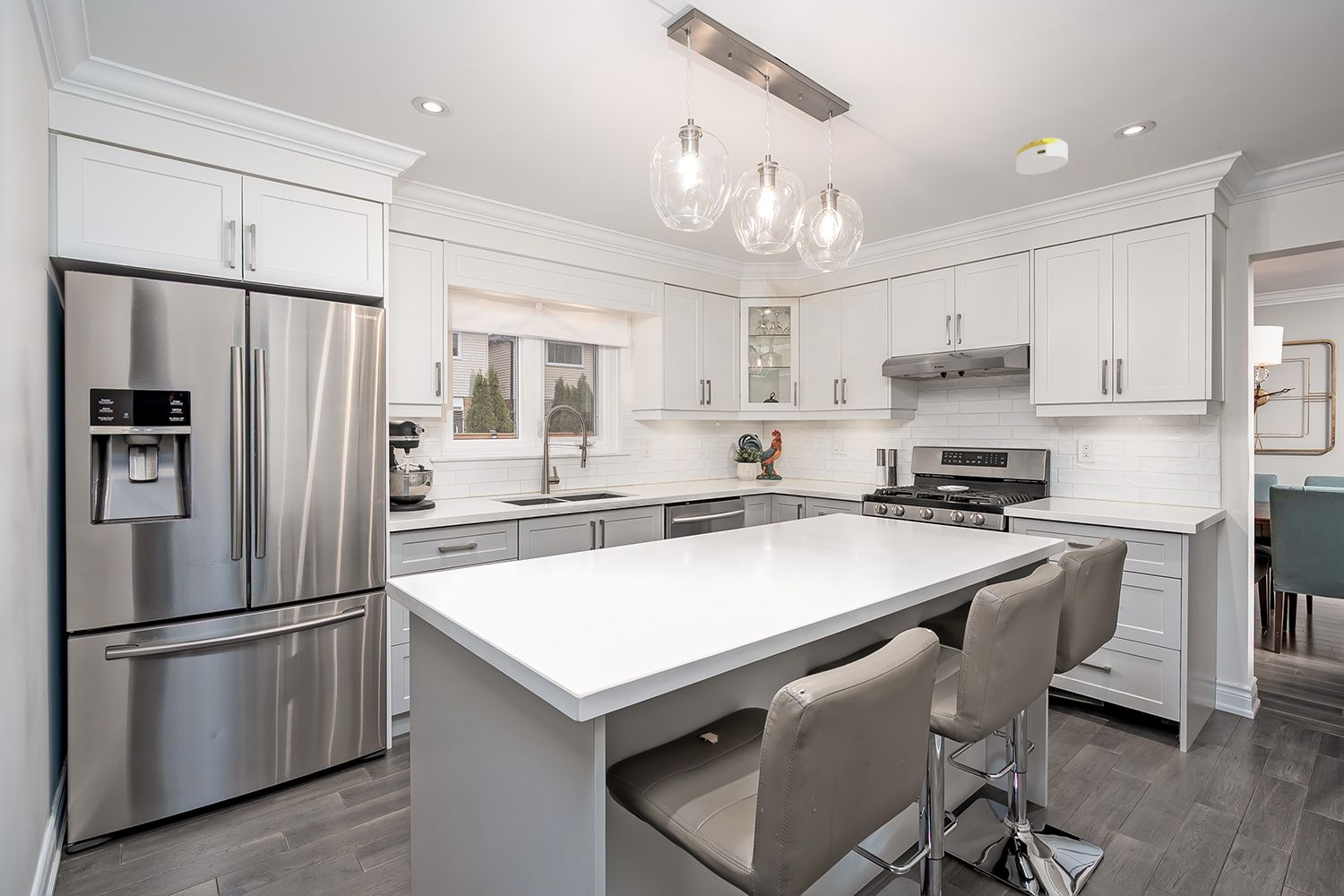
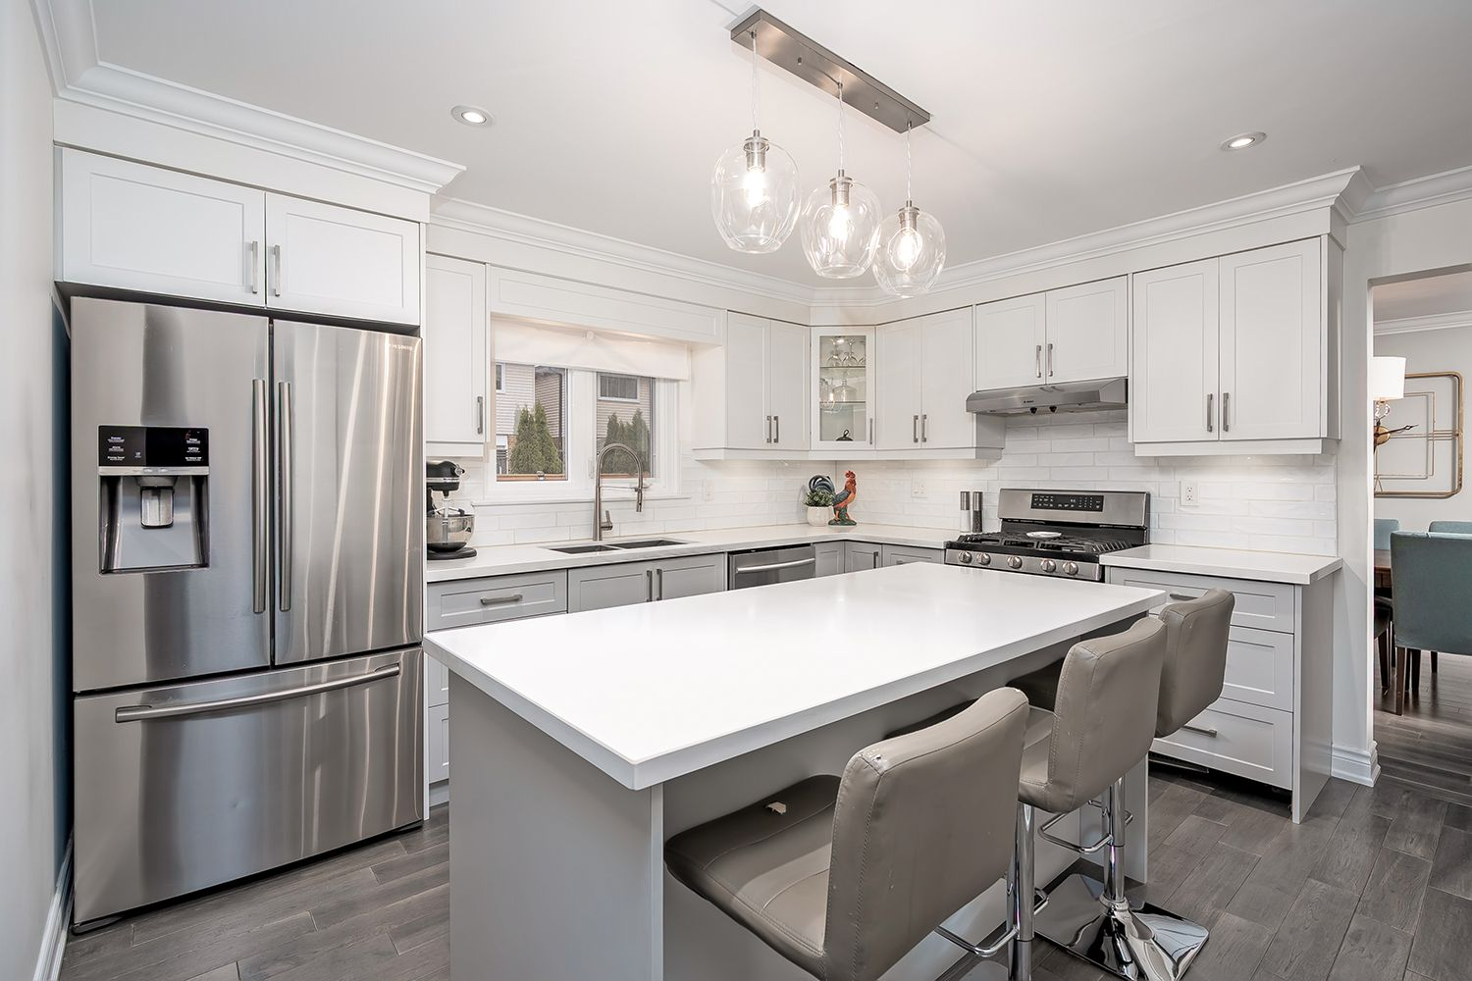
- smoke detector (1041, 155)
